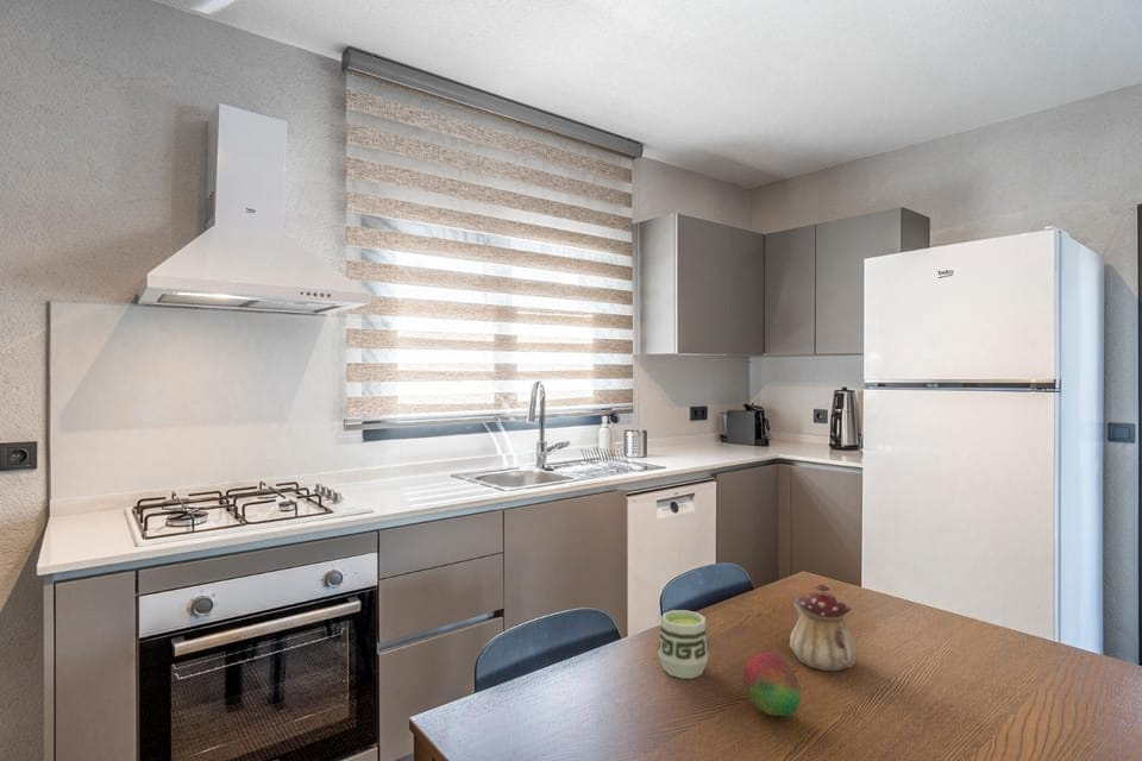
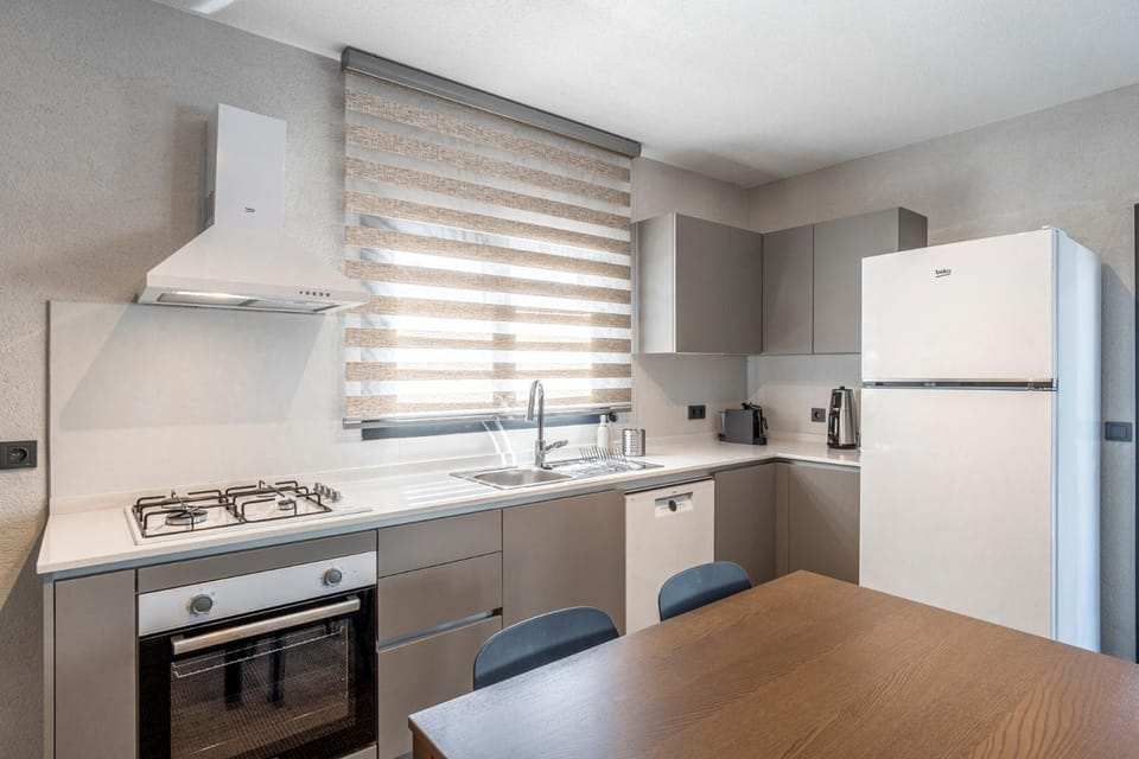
- fruit (771, 685)
- teapot (824, 623)
- cup (683, 643)
